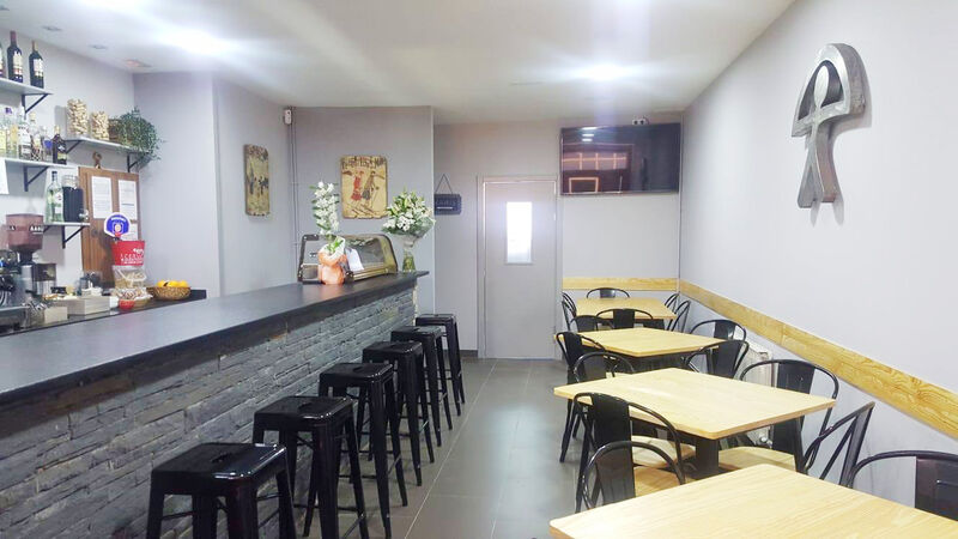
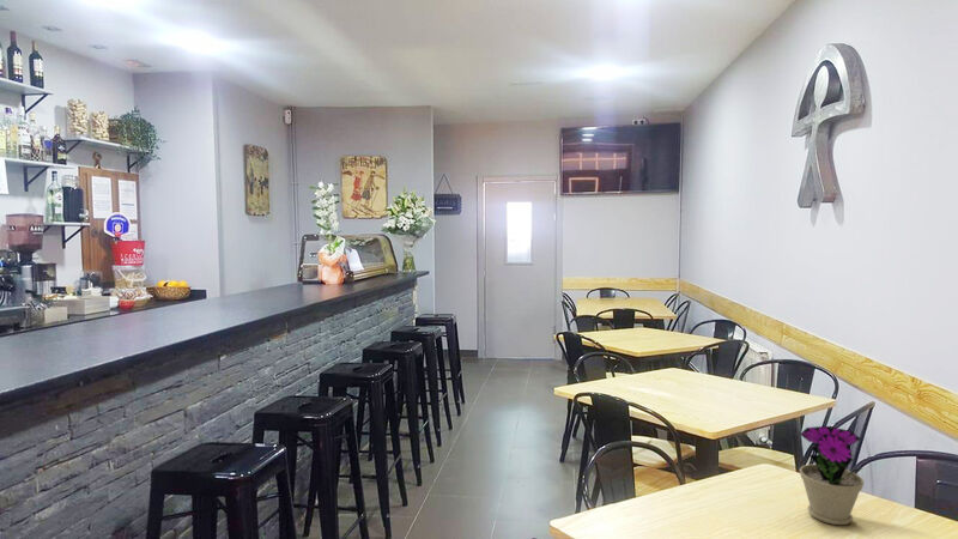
+ flower pot (830, 470)
